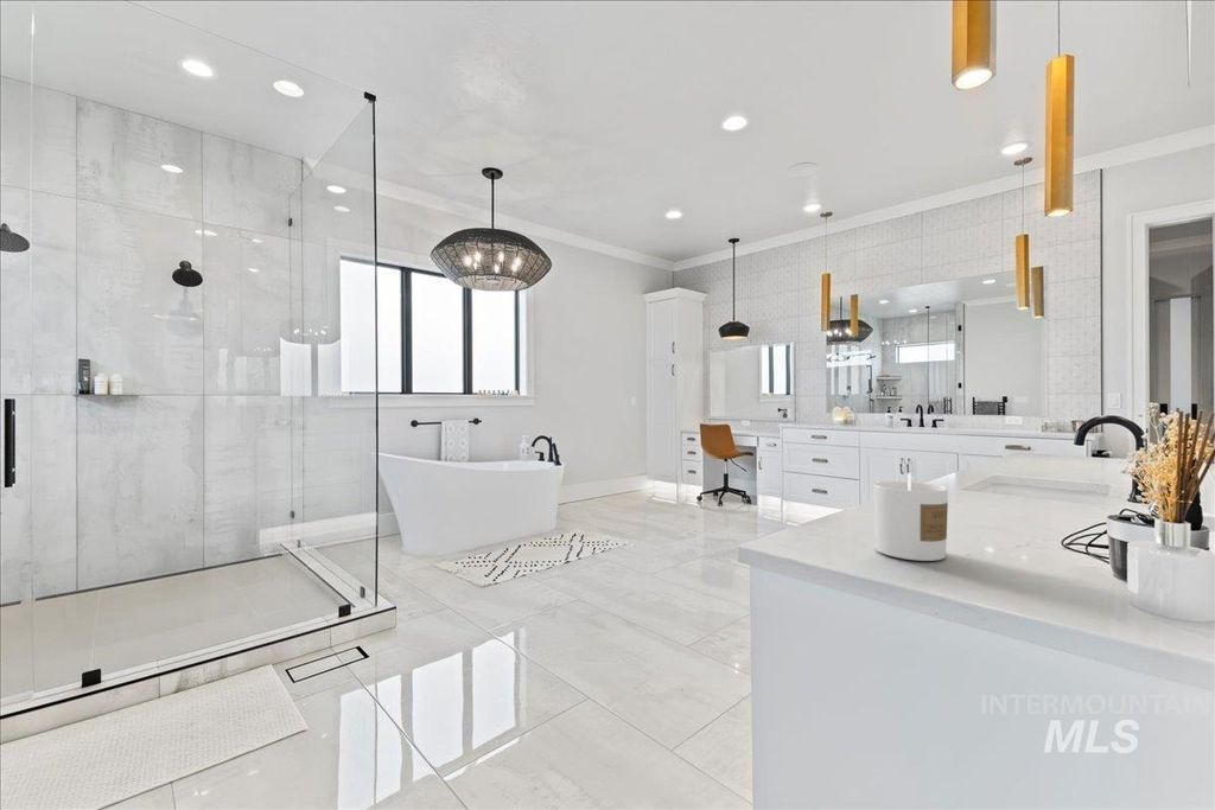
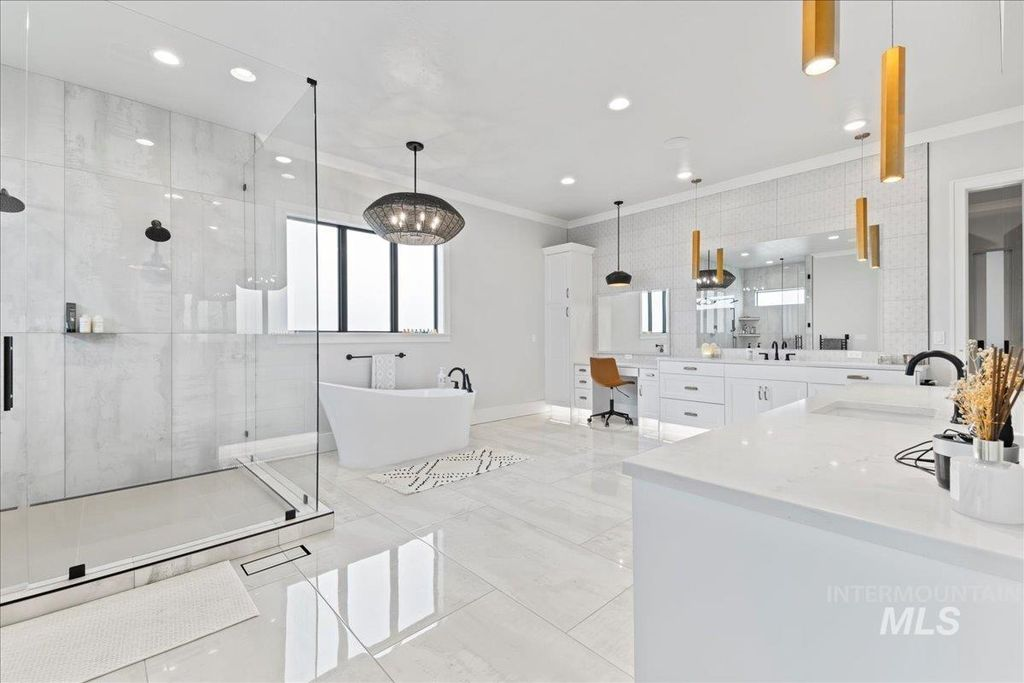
- candle (909, 512)
